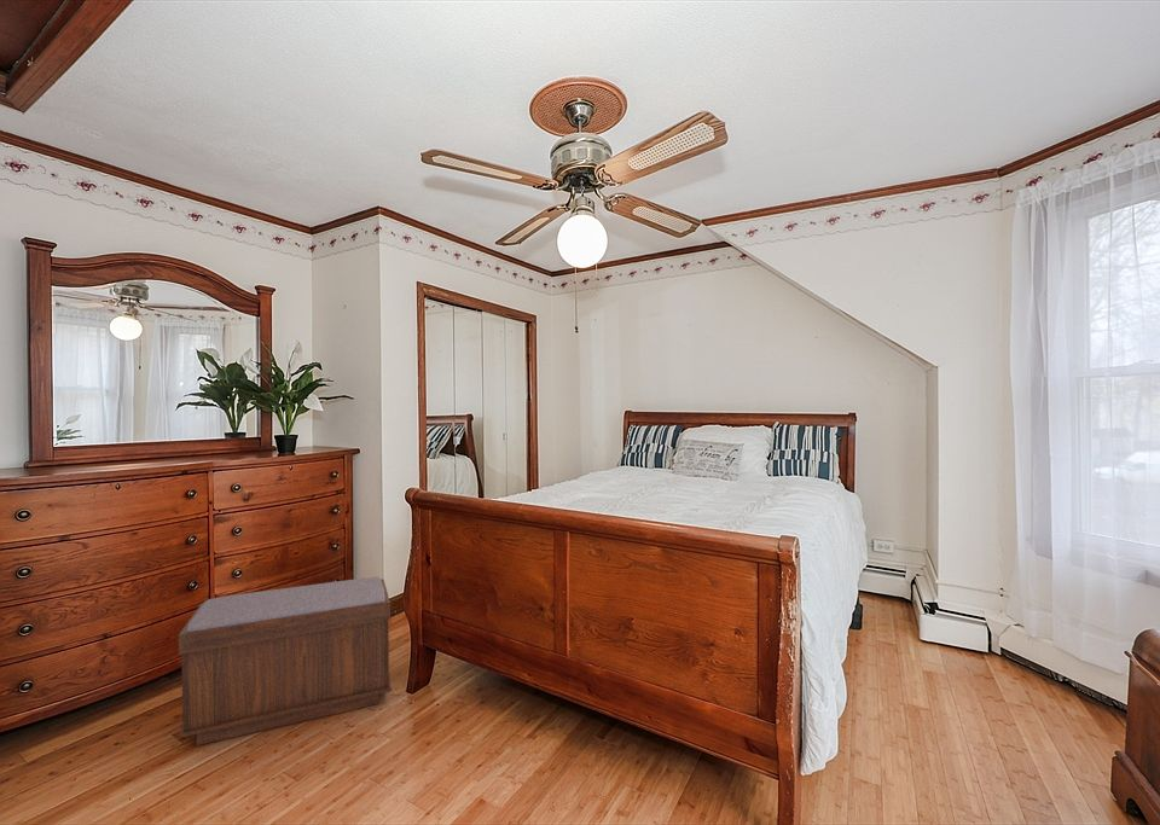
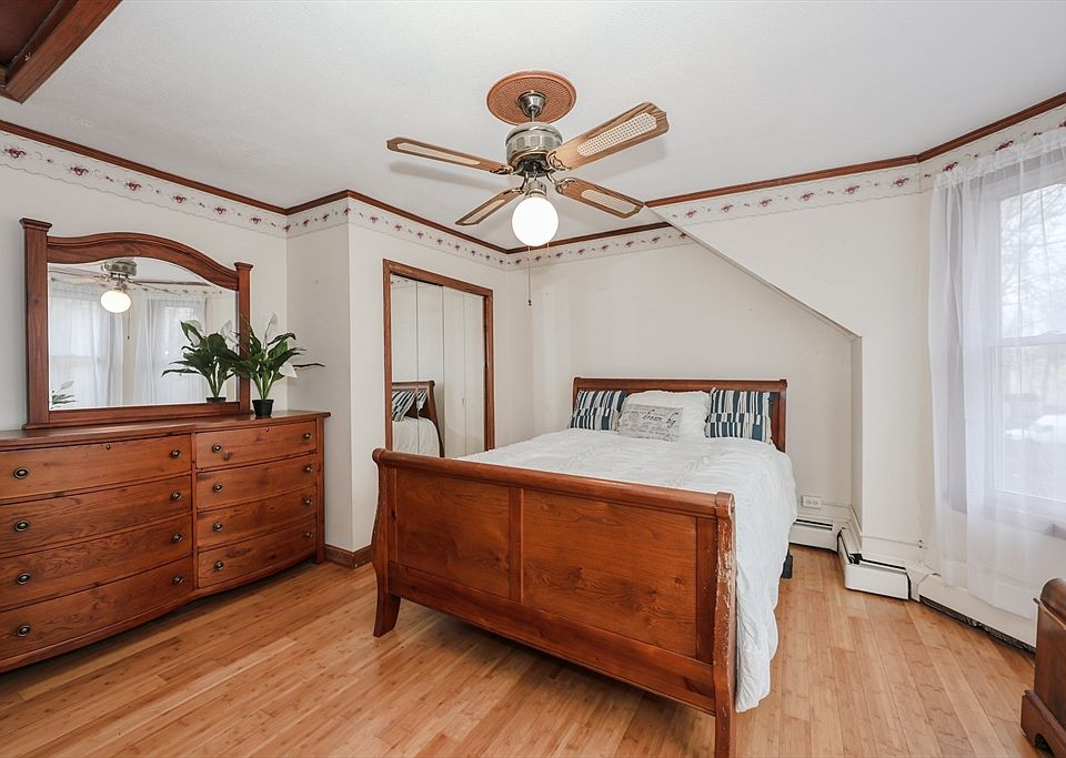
- bench (296, 649)
